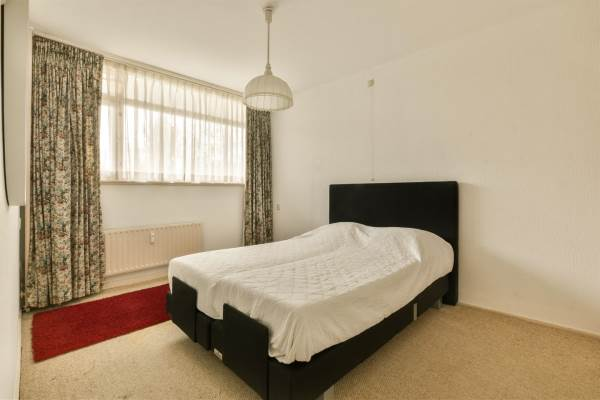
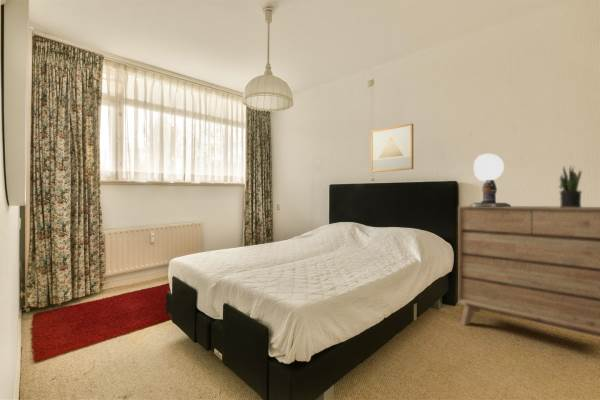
+ dresser (534, 270)
+ table lamp (489, 179)
+ potted plant (569, 186)
+ wall art (391, 149)
